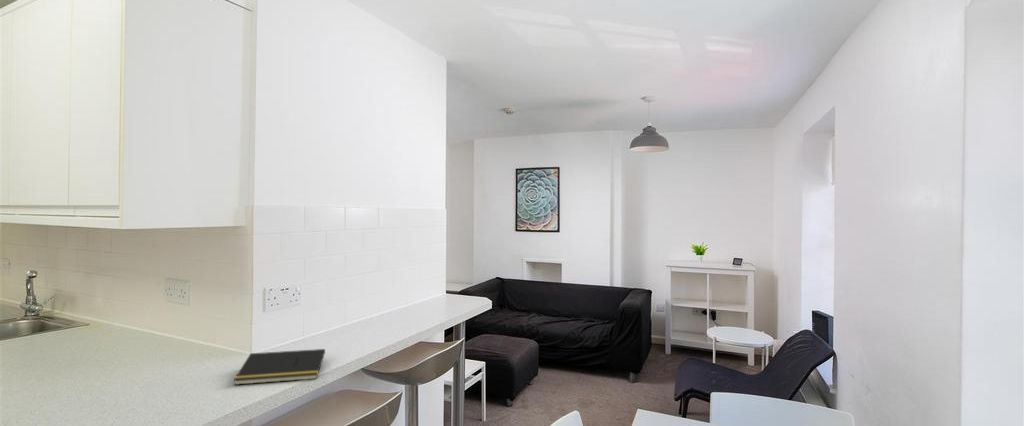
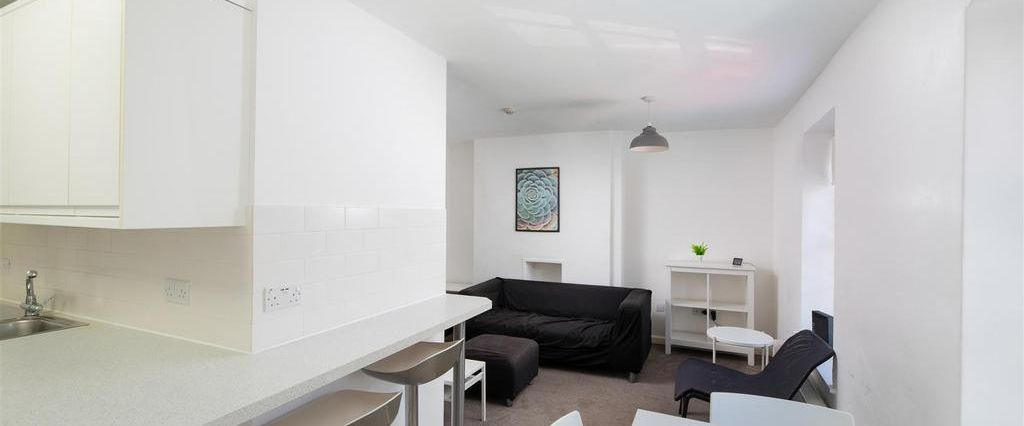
- notepad (282, 365)
